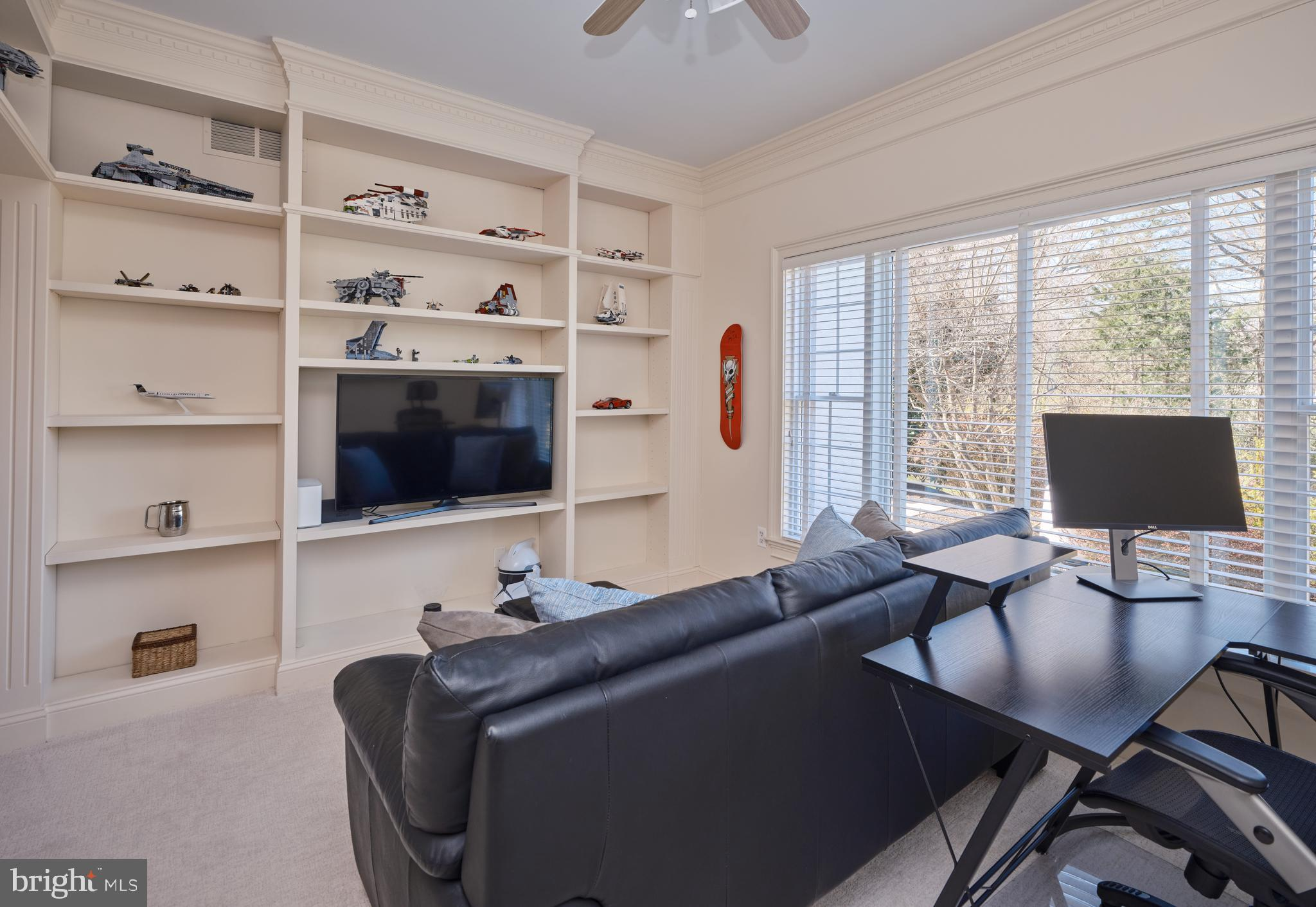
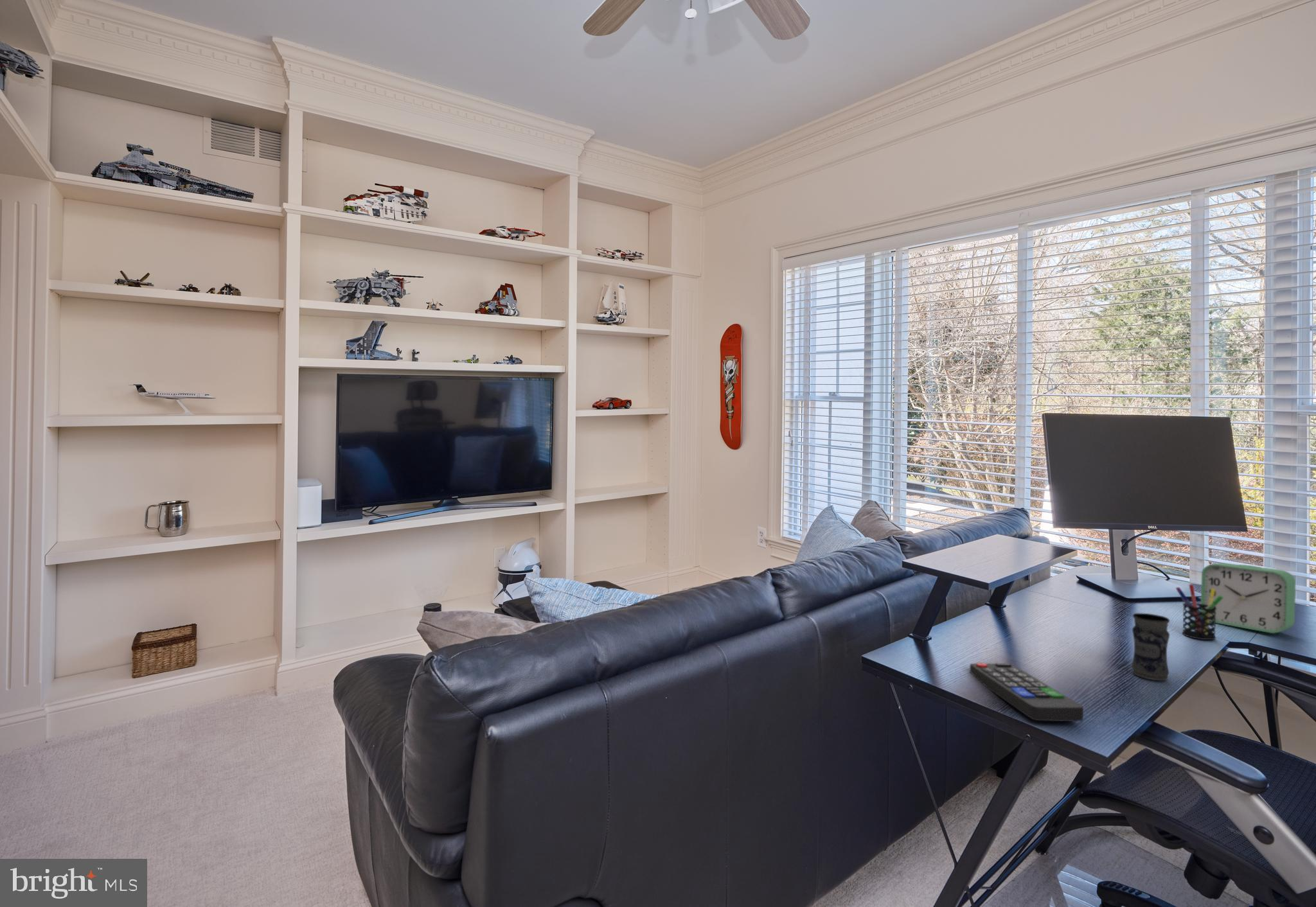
+ jar (1150, 646)
+ remote control (1021, 689)
+ alarm clock (1247, 595)
+ pen holder (1202, 610)
